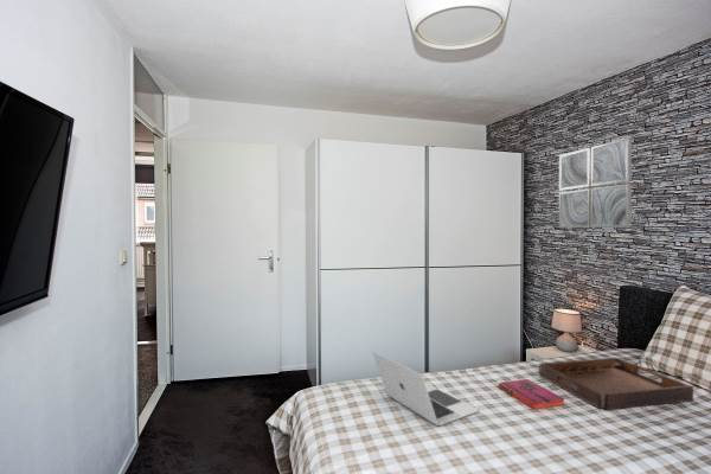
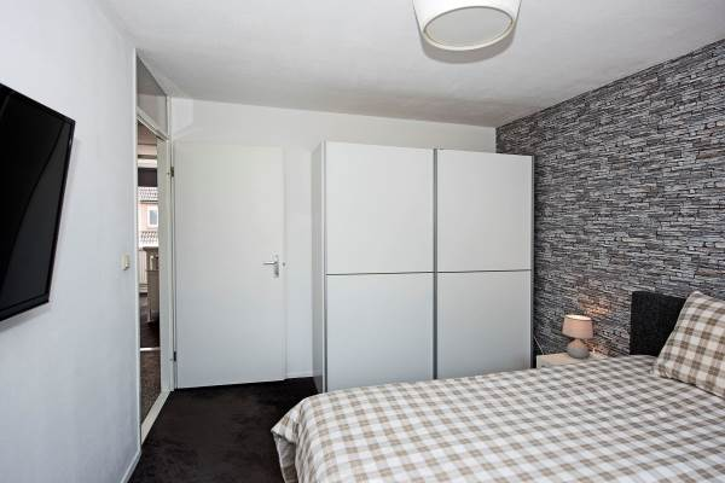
- laptop (423, 379)
- serving tray (609, 380)
- hardback book (530, 393)
- wall art (590, 186)
